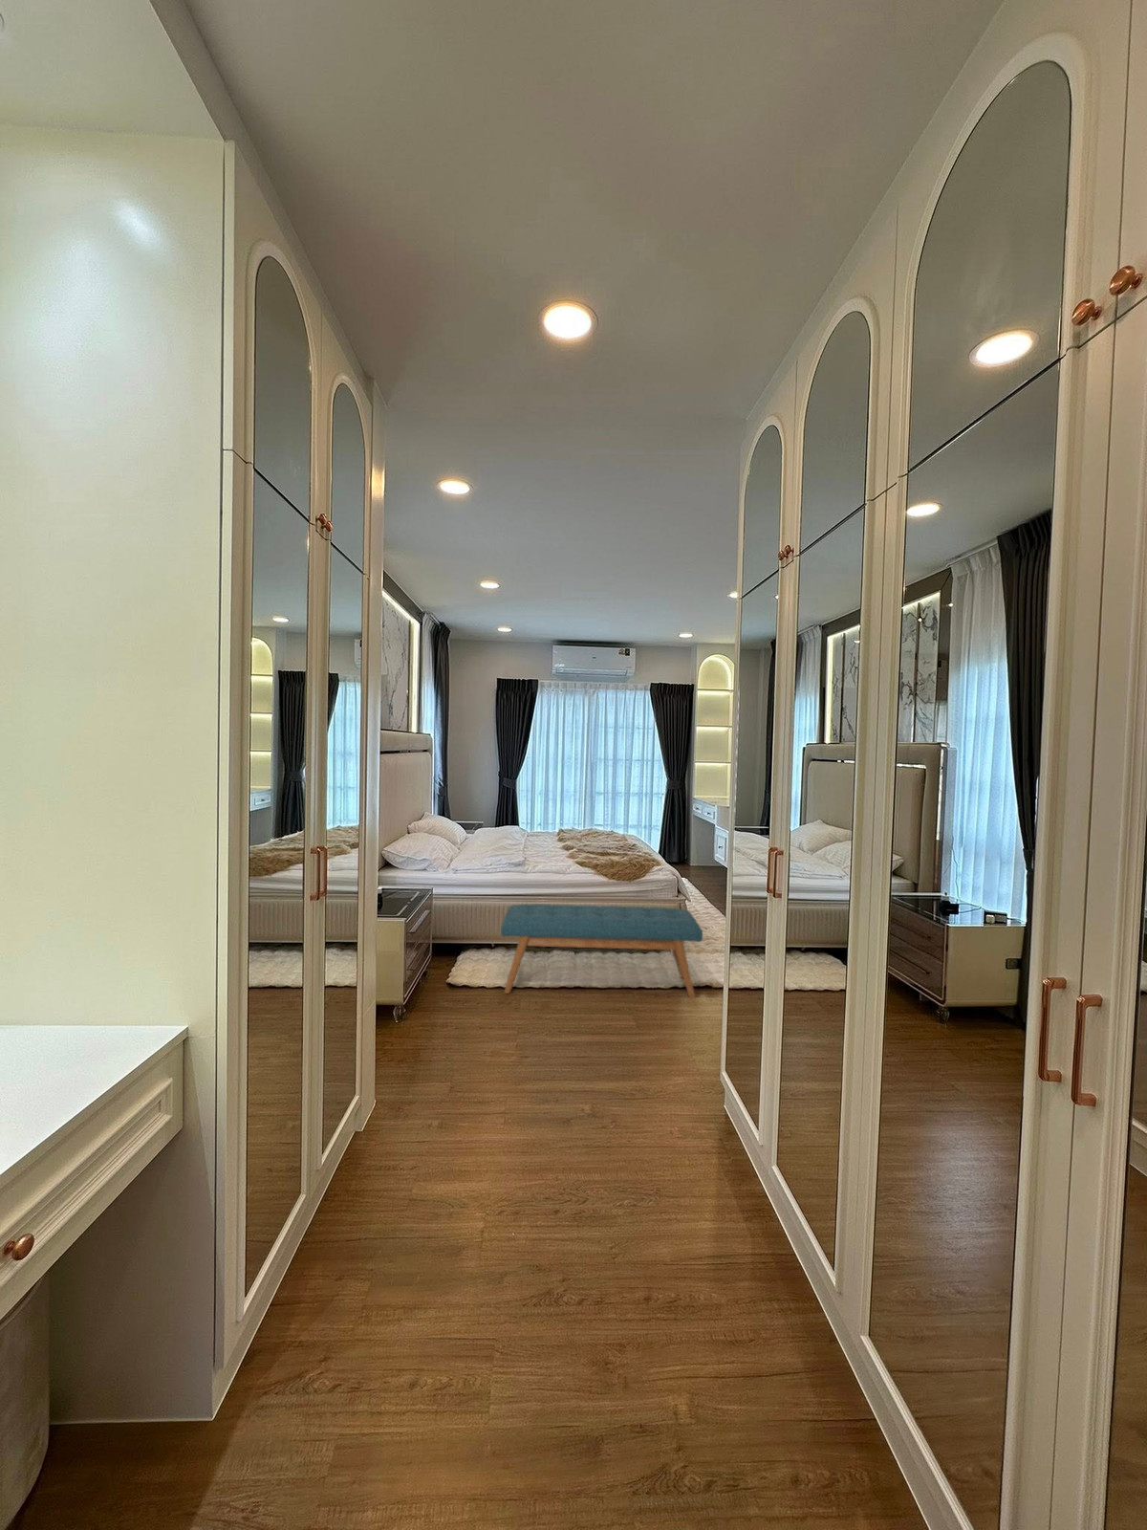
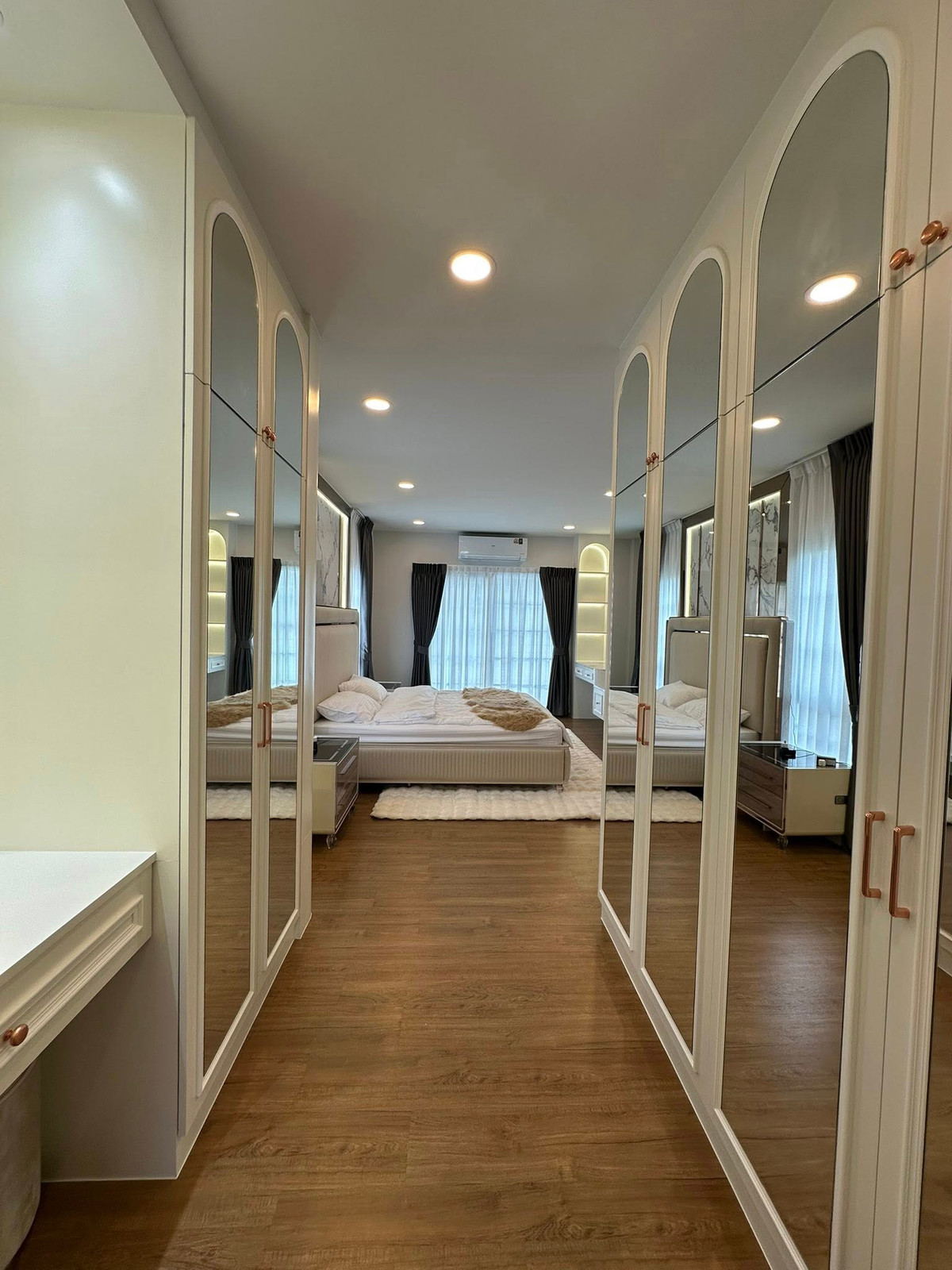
- bench (599, 947)
